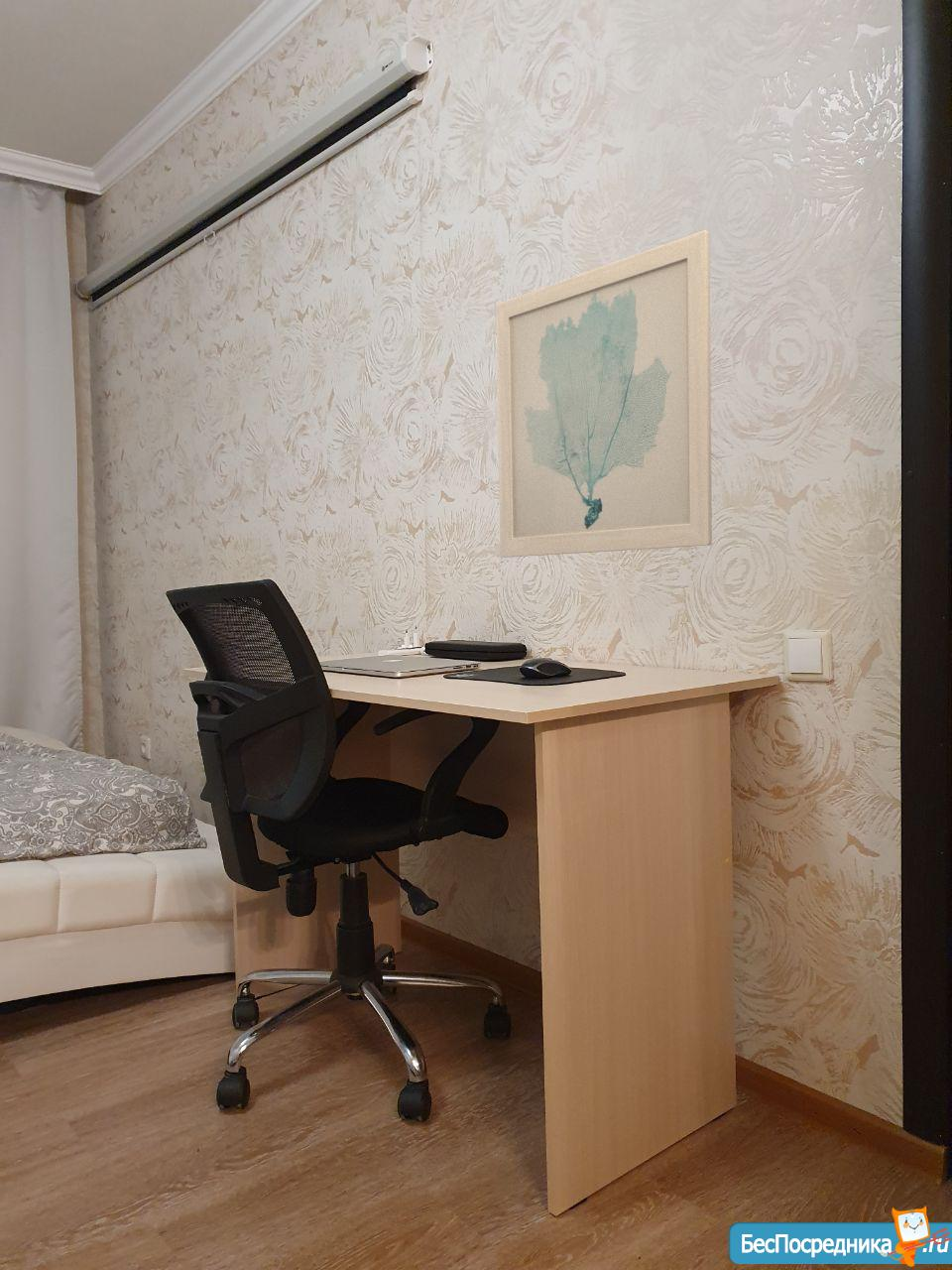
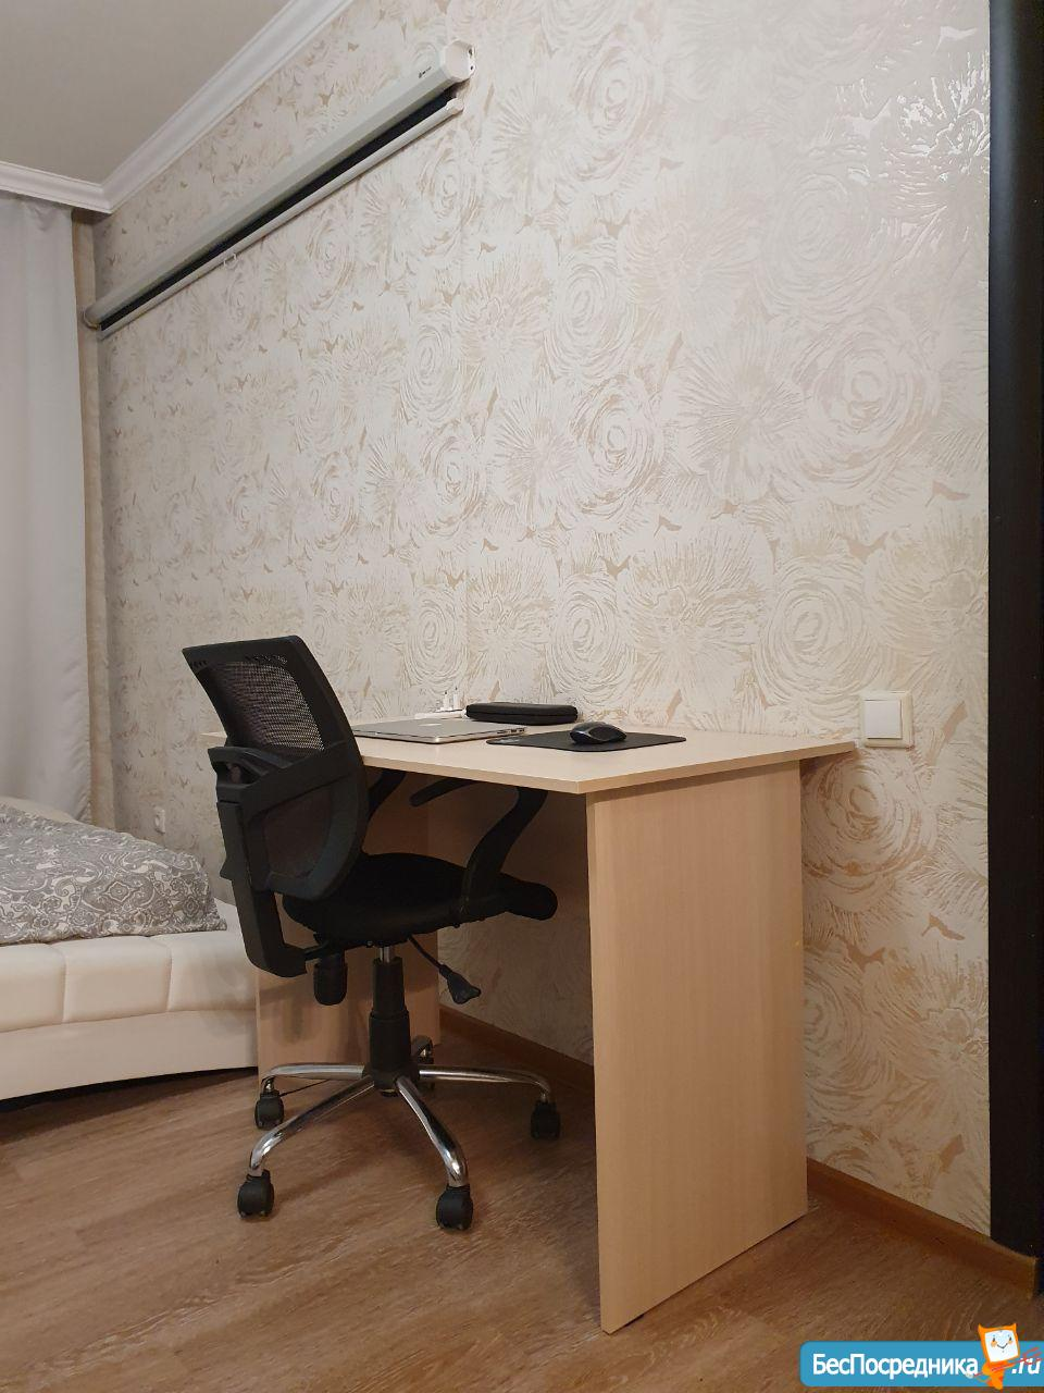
- wall art (593, 412)
